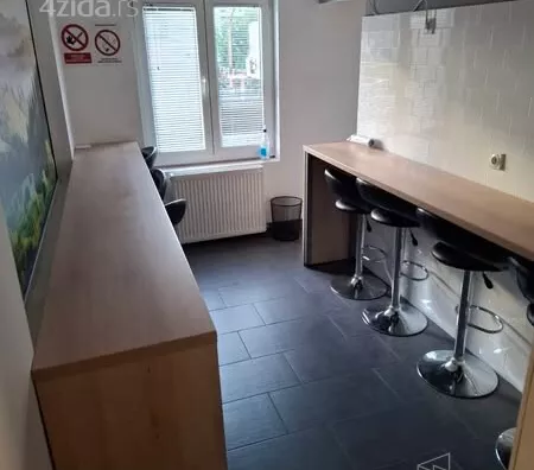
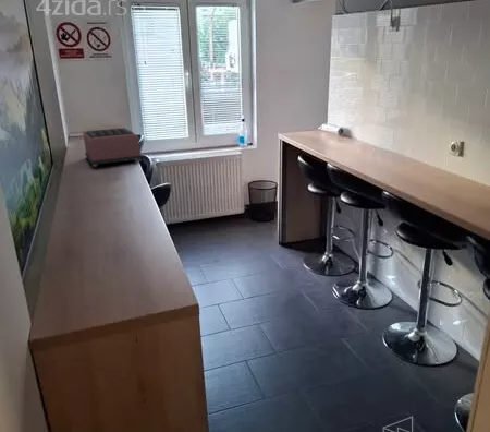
+ toaster (110, 145)
